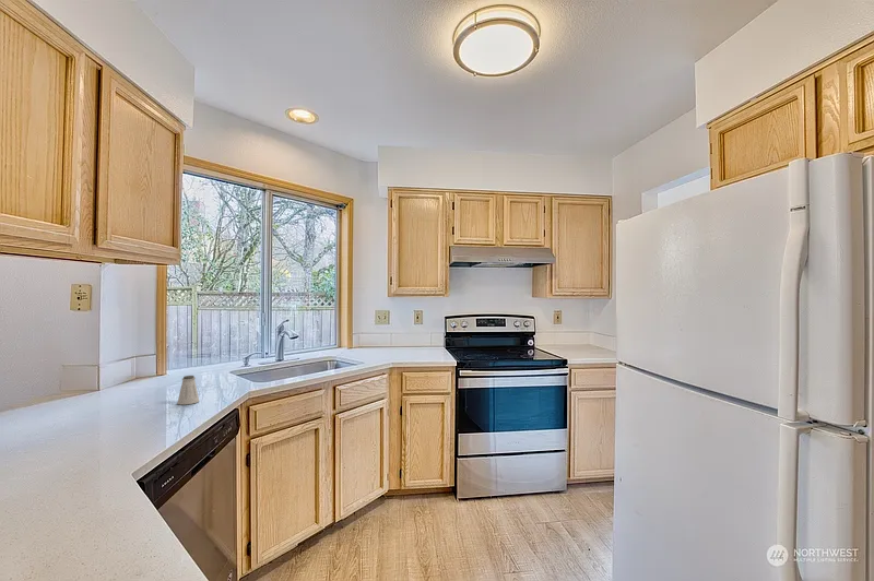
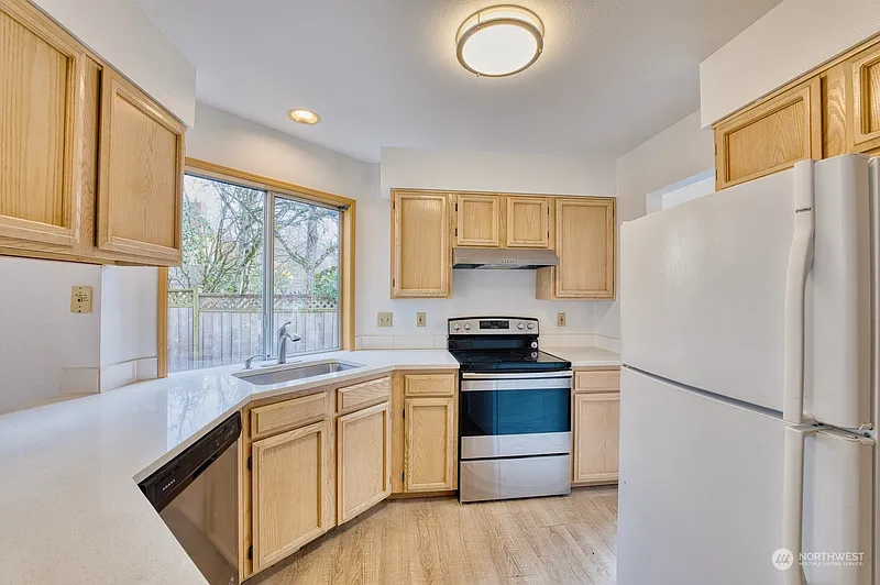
- saltshaker (188, 389)
